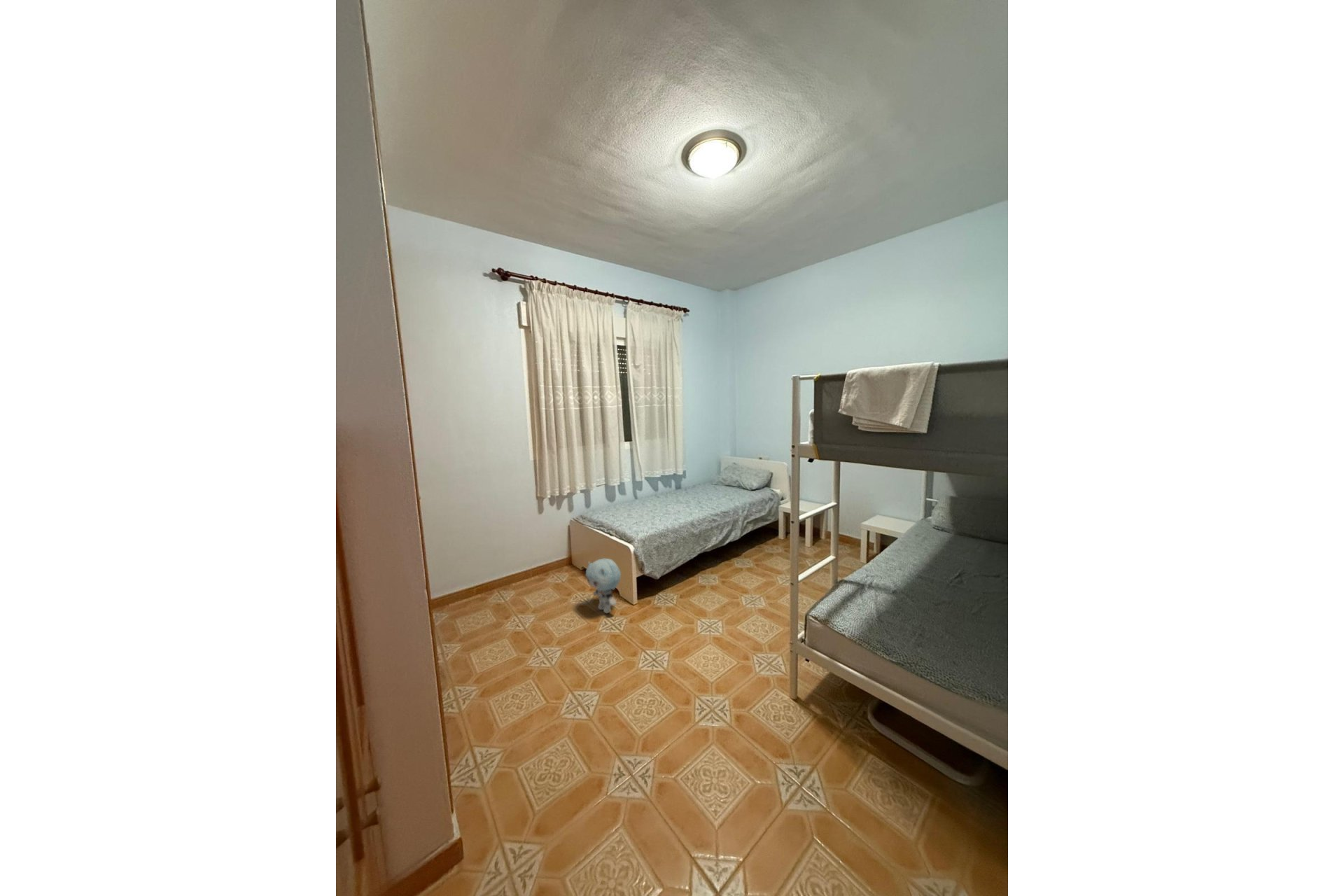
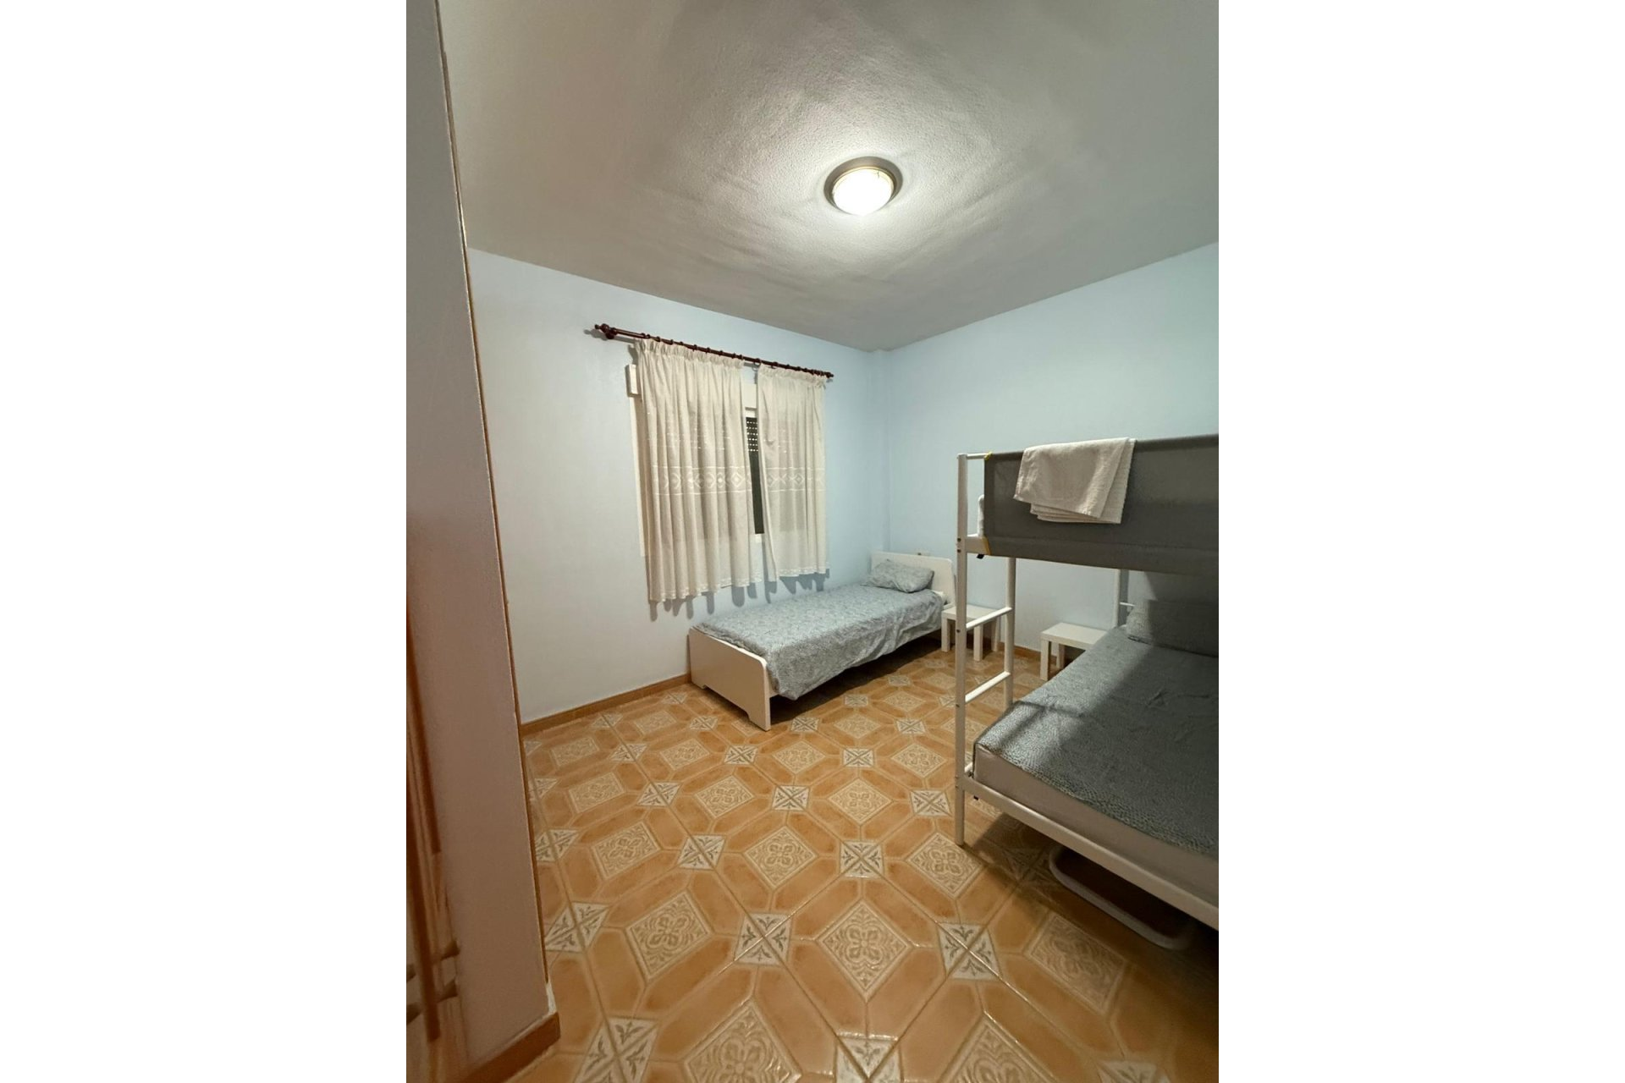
- plush toy (603, 585)
